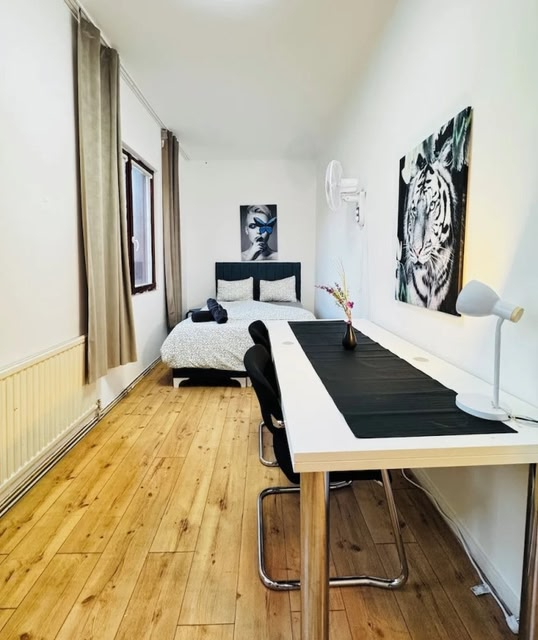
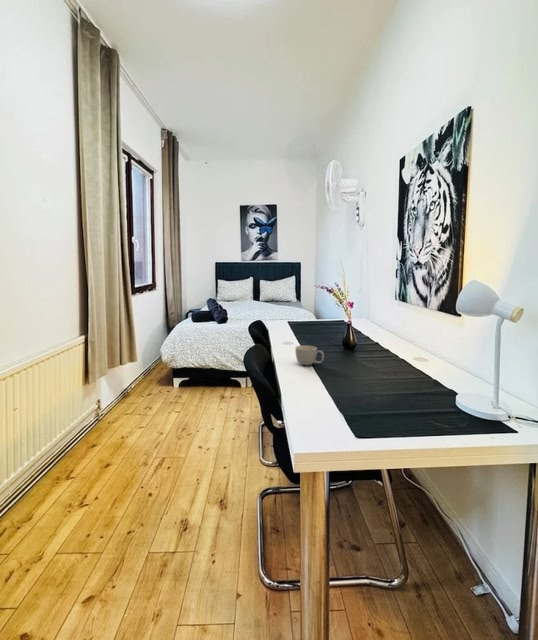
+ mug (309, 356)
